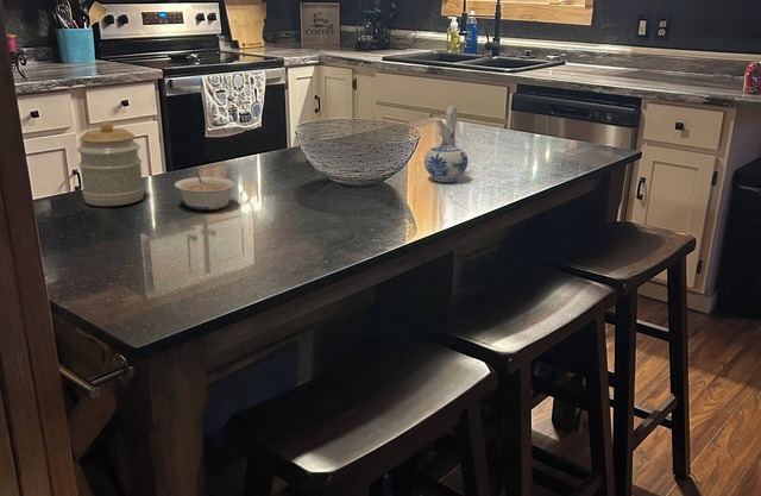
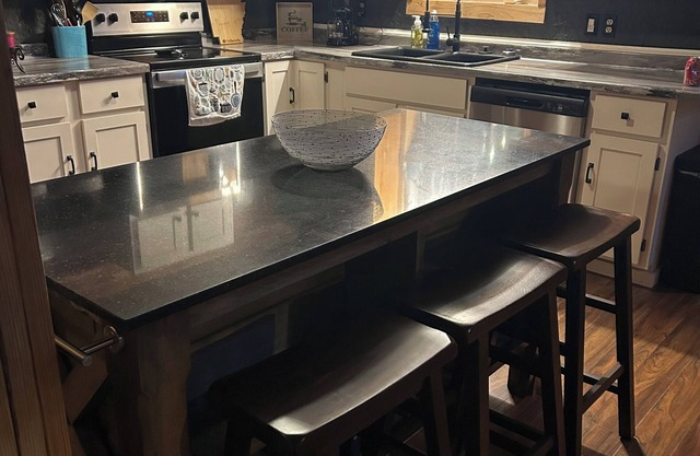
- jar (109, 161)
- legume (203, 192)
- ceramic pitcher (446, 144)
